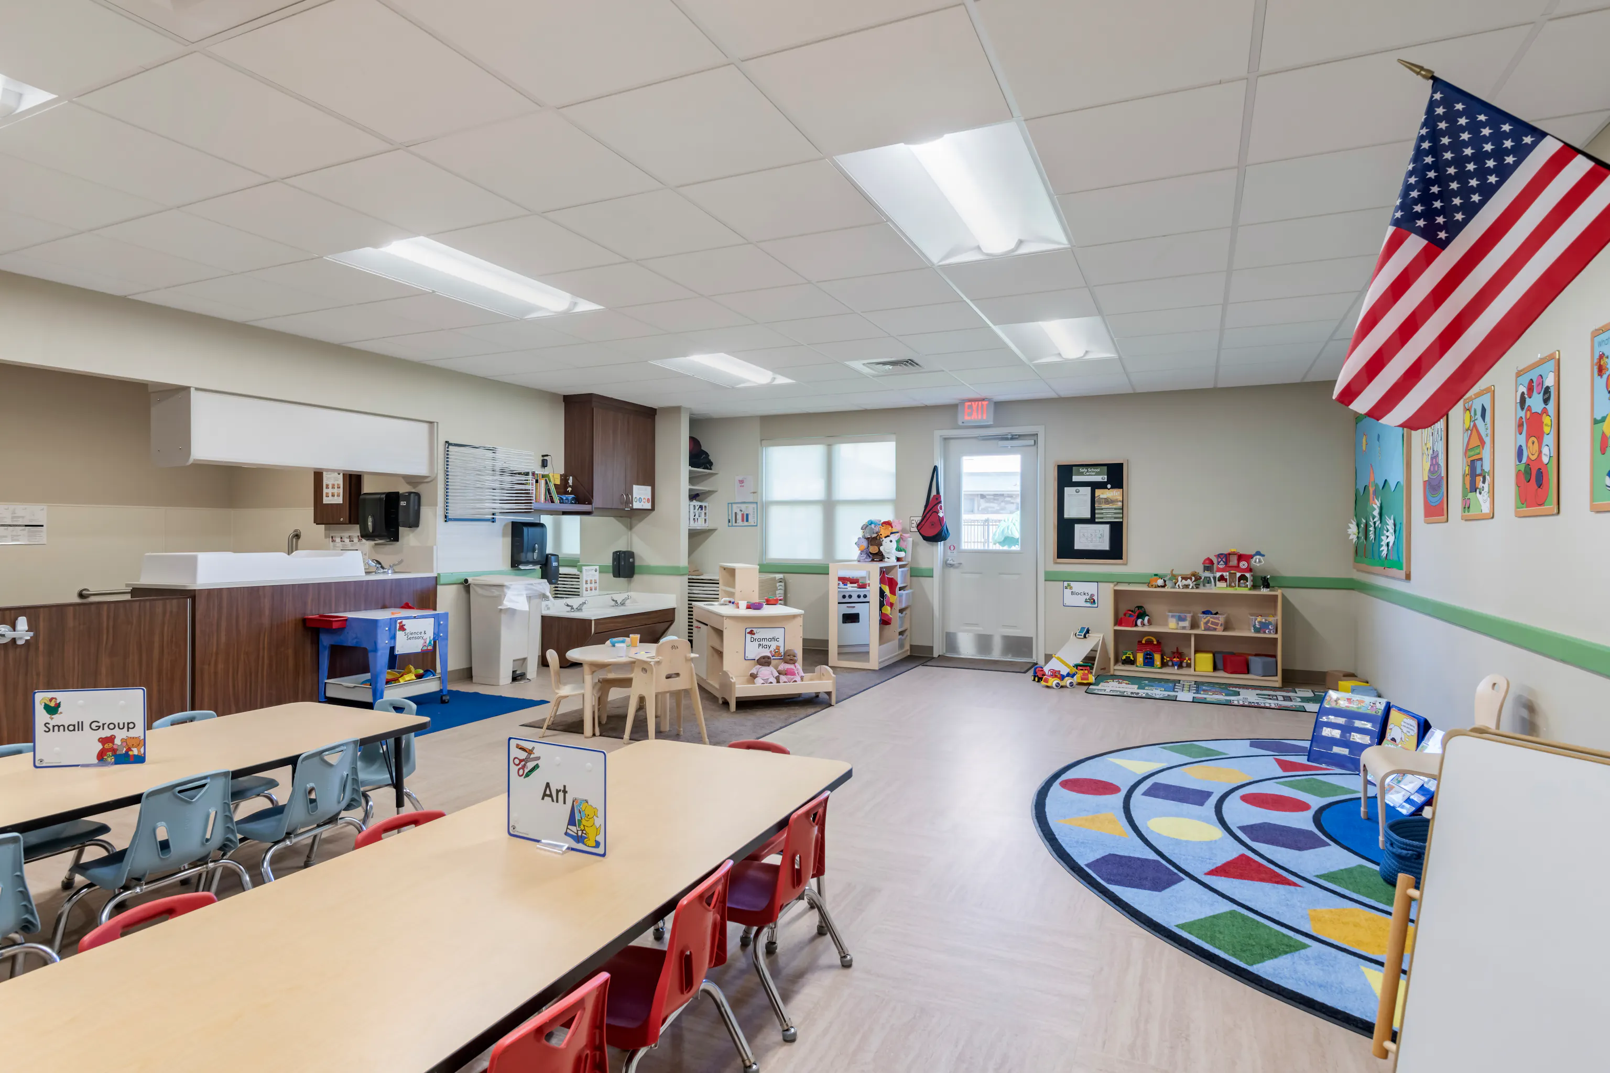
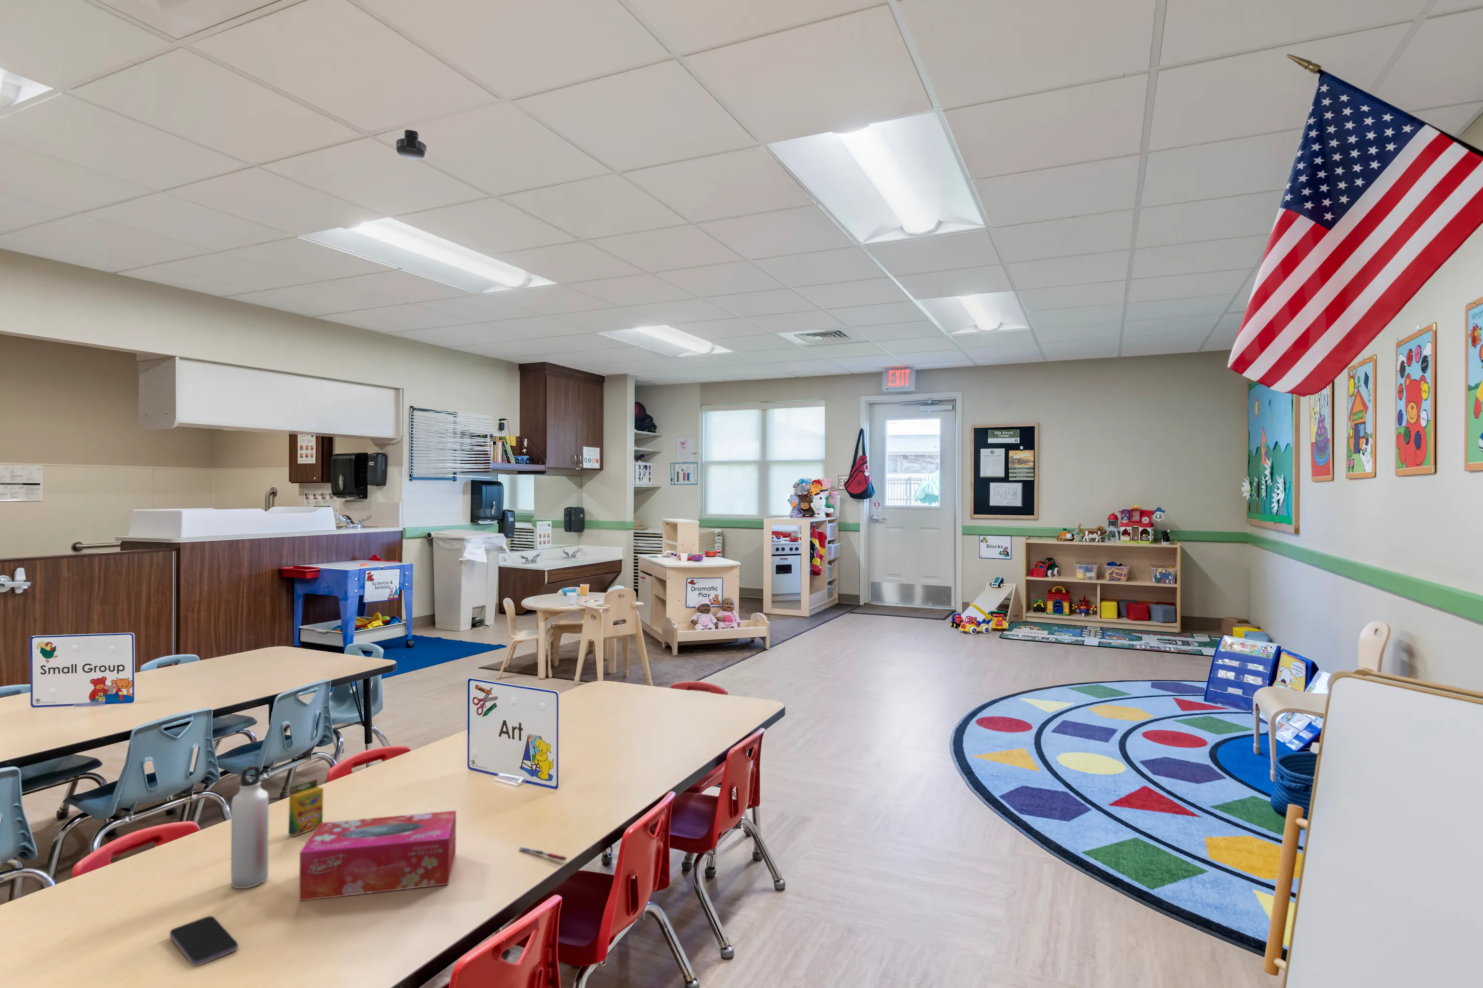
+ water bottle (250, 824)
+ pen (542, 852)
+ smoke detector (412, 143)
+ crayon box (306, 807)
+ smartphone (203, 939)
+ tissue box (382, 853)
